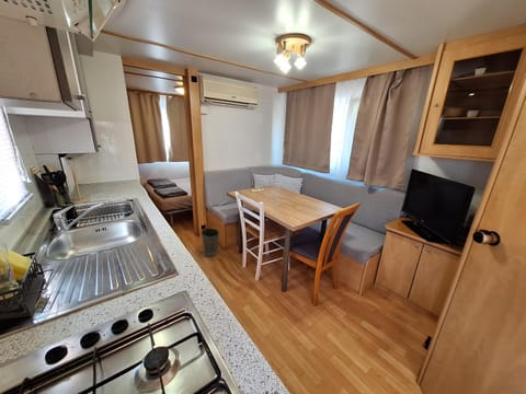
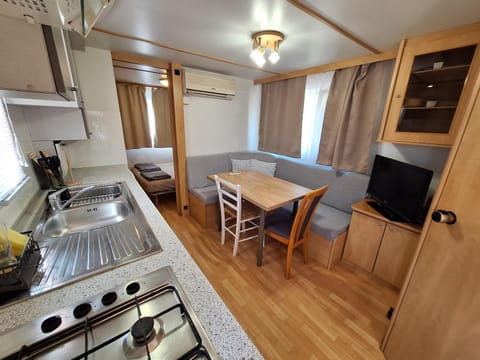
- waste basket (210, 242)
